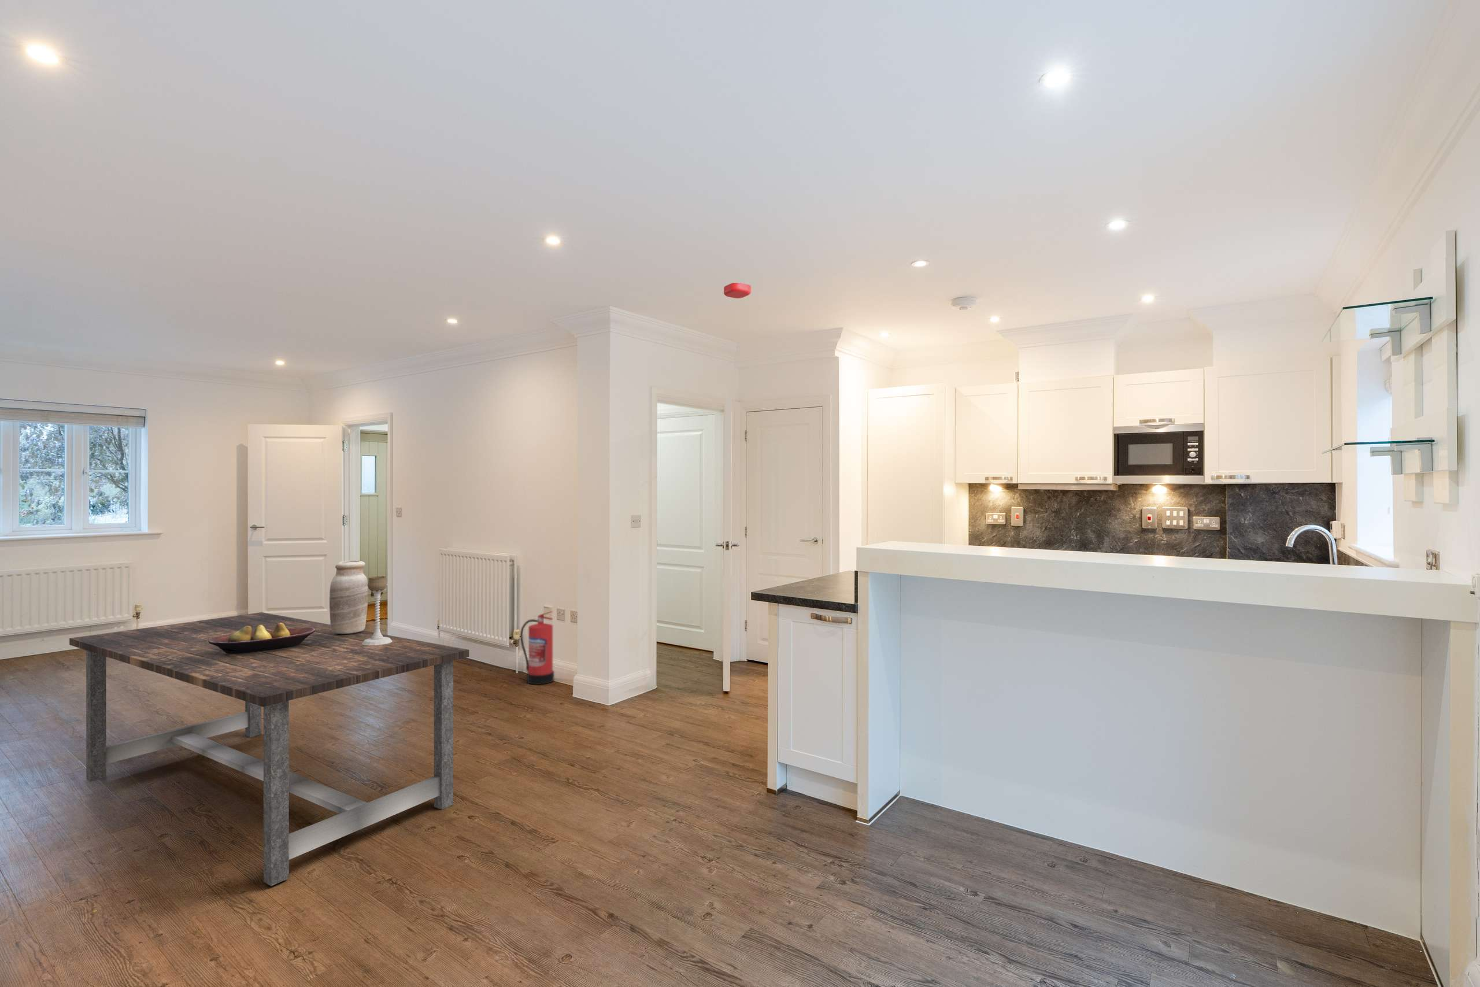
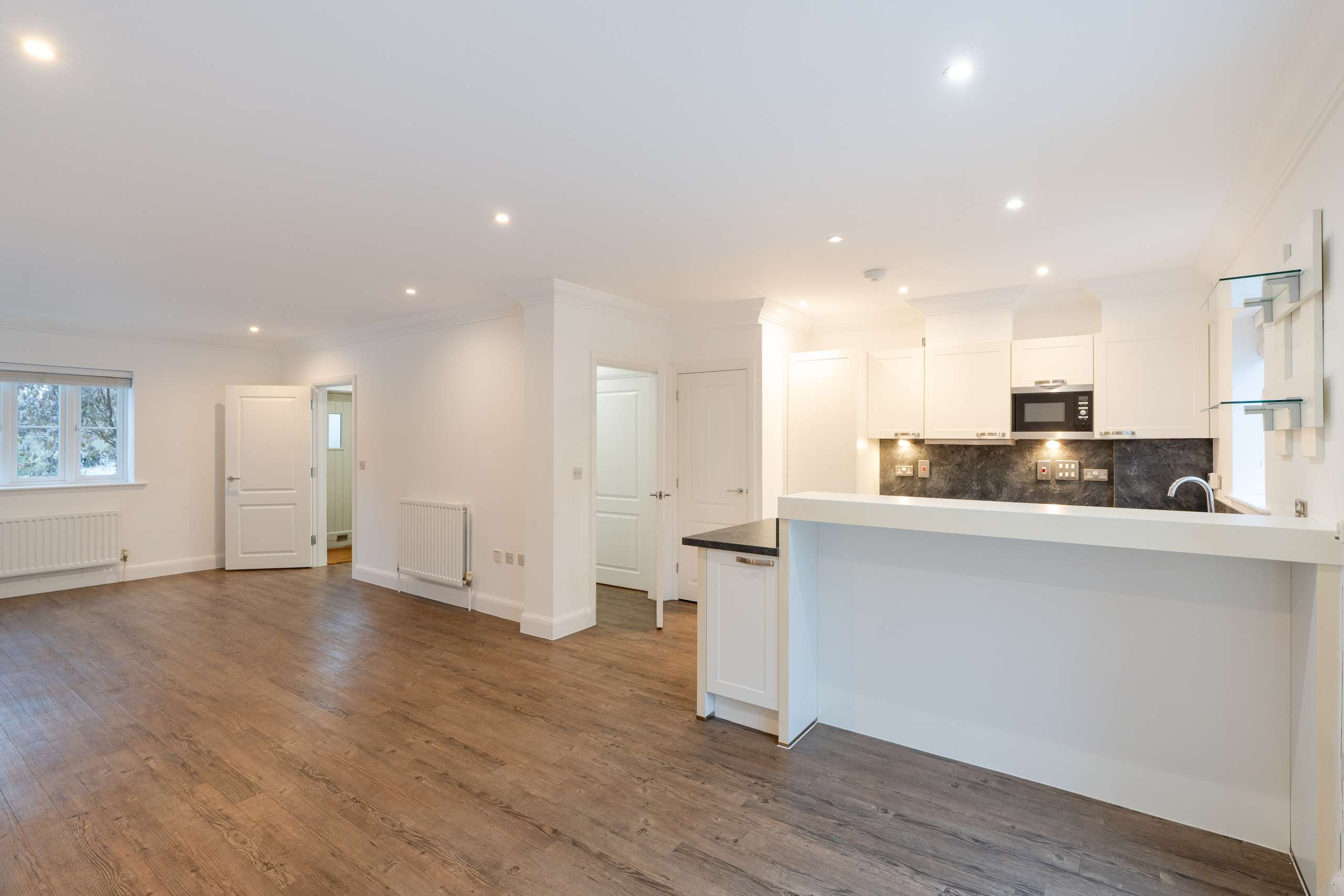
- candle holder (377, 609)
- smoke detector (737, 290)
- vase (349, 596)
- dining table (261, 717)
- fruit bowl (263, 636)
- fire extinguisher (535, 644)
